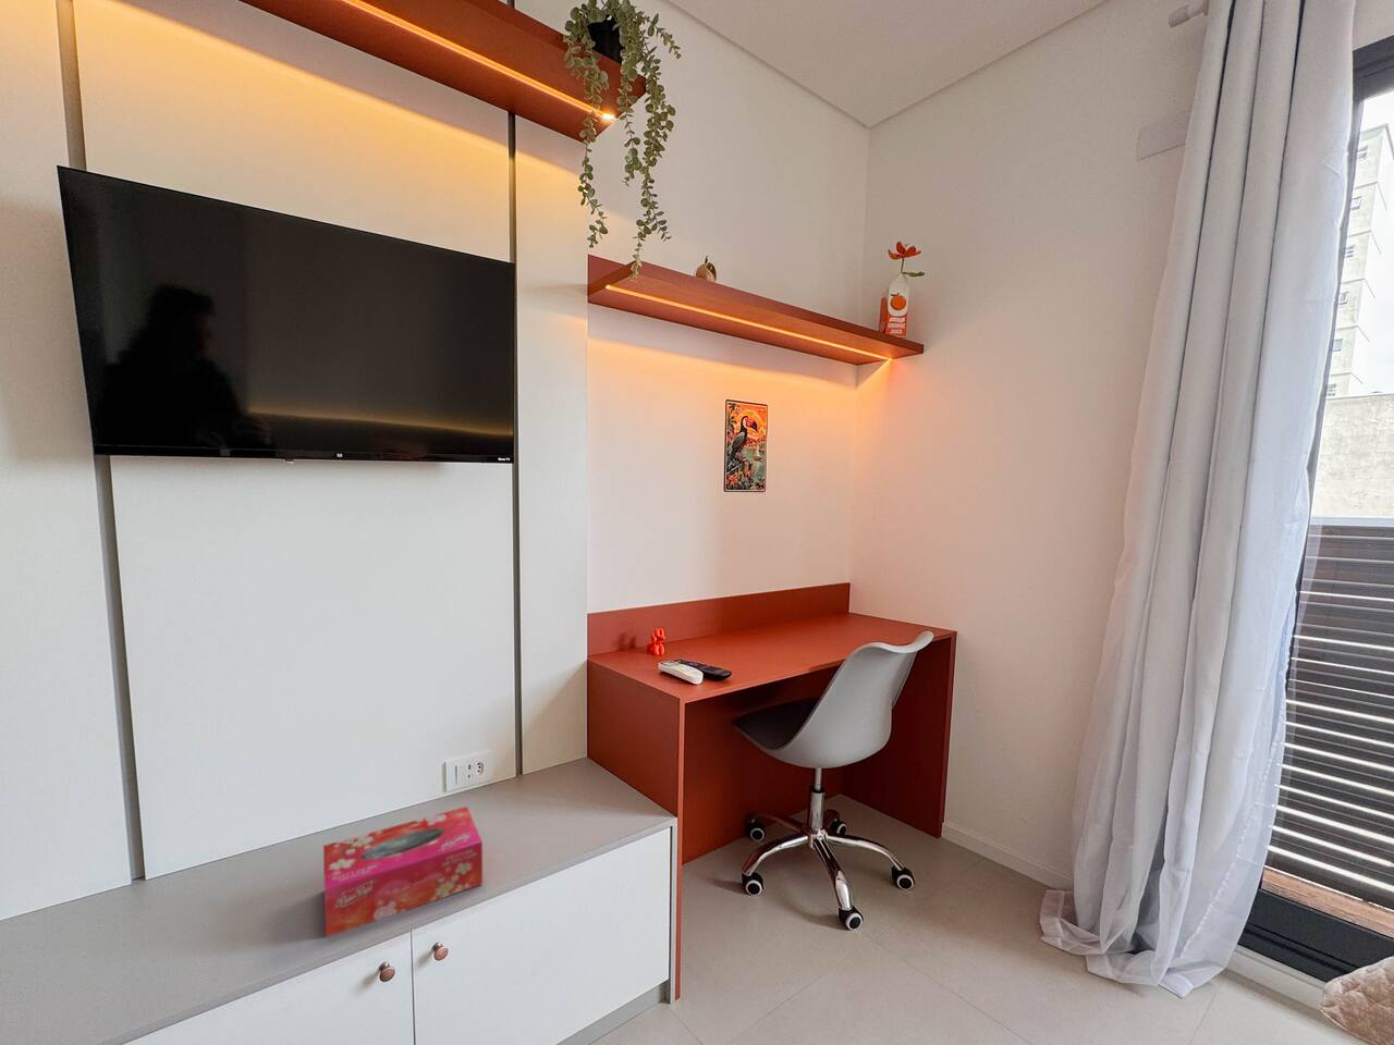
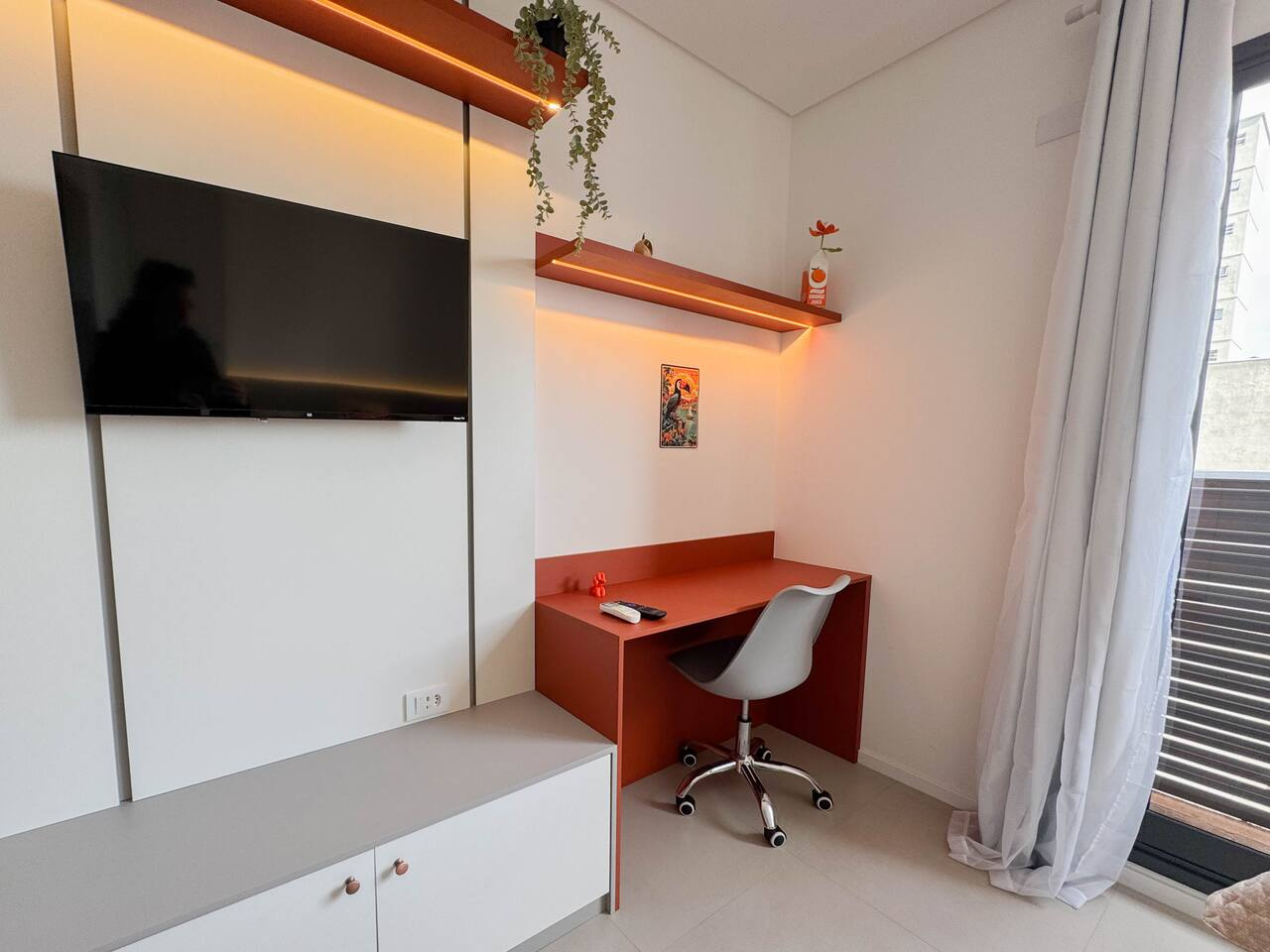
- tissue box (404, 864)
